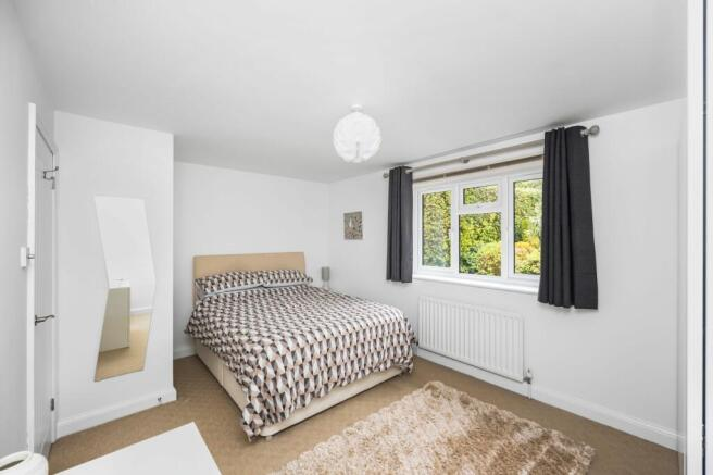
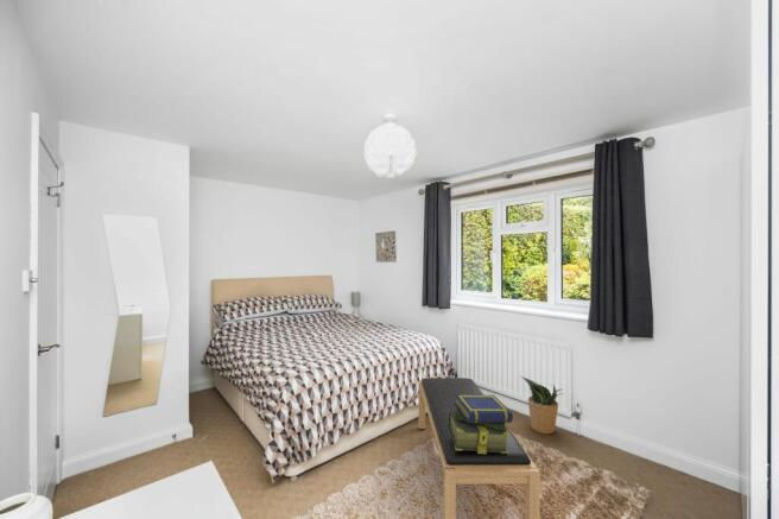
+ stack of books (477, 420)
+ bench (452, 442)
+ potted plant (542, 405)
